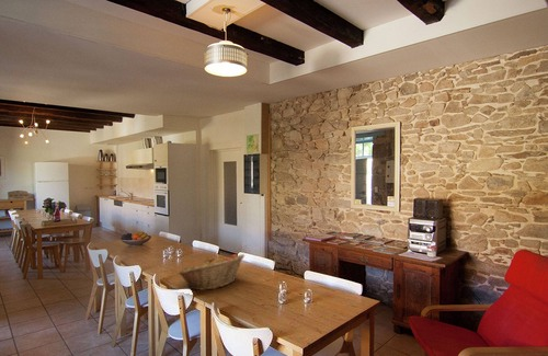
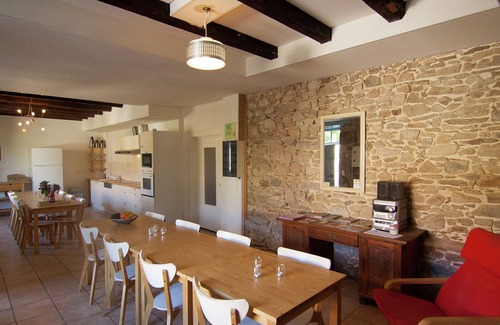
- fruit basket (213, 268)
